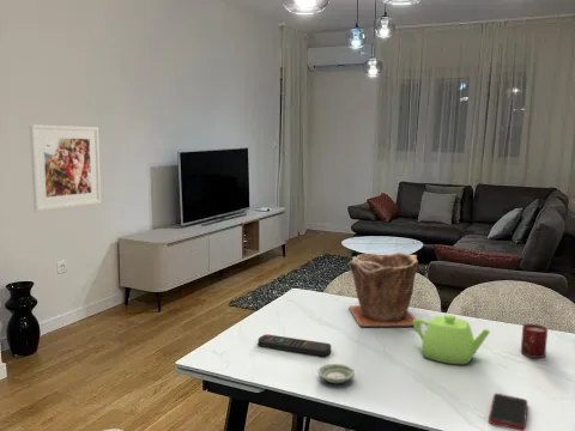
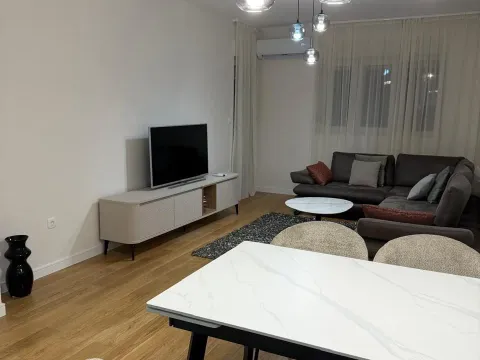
- plant pot (383, 286)
- saucer (335, 375)
- remote control (293, 344)
- cup (533, 341)
- cell phone (508, 411)
- teapot (449, 335)
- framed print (67, 166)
